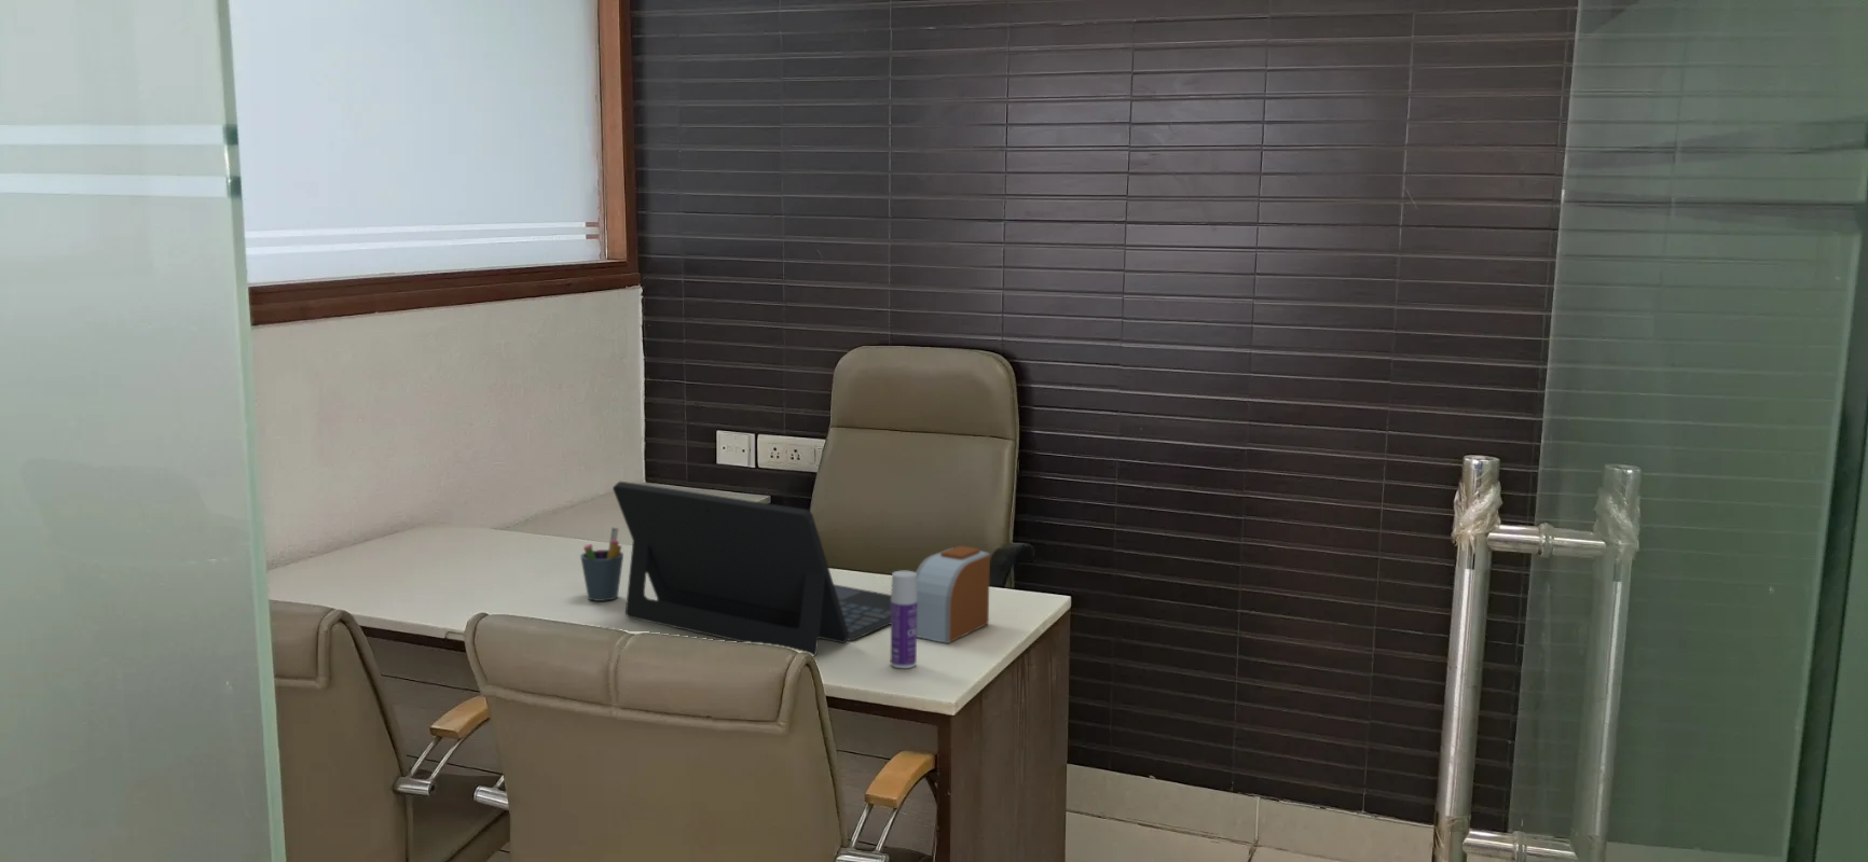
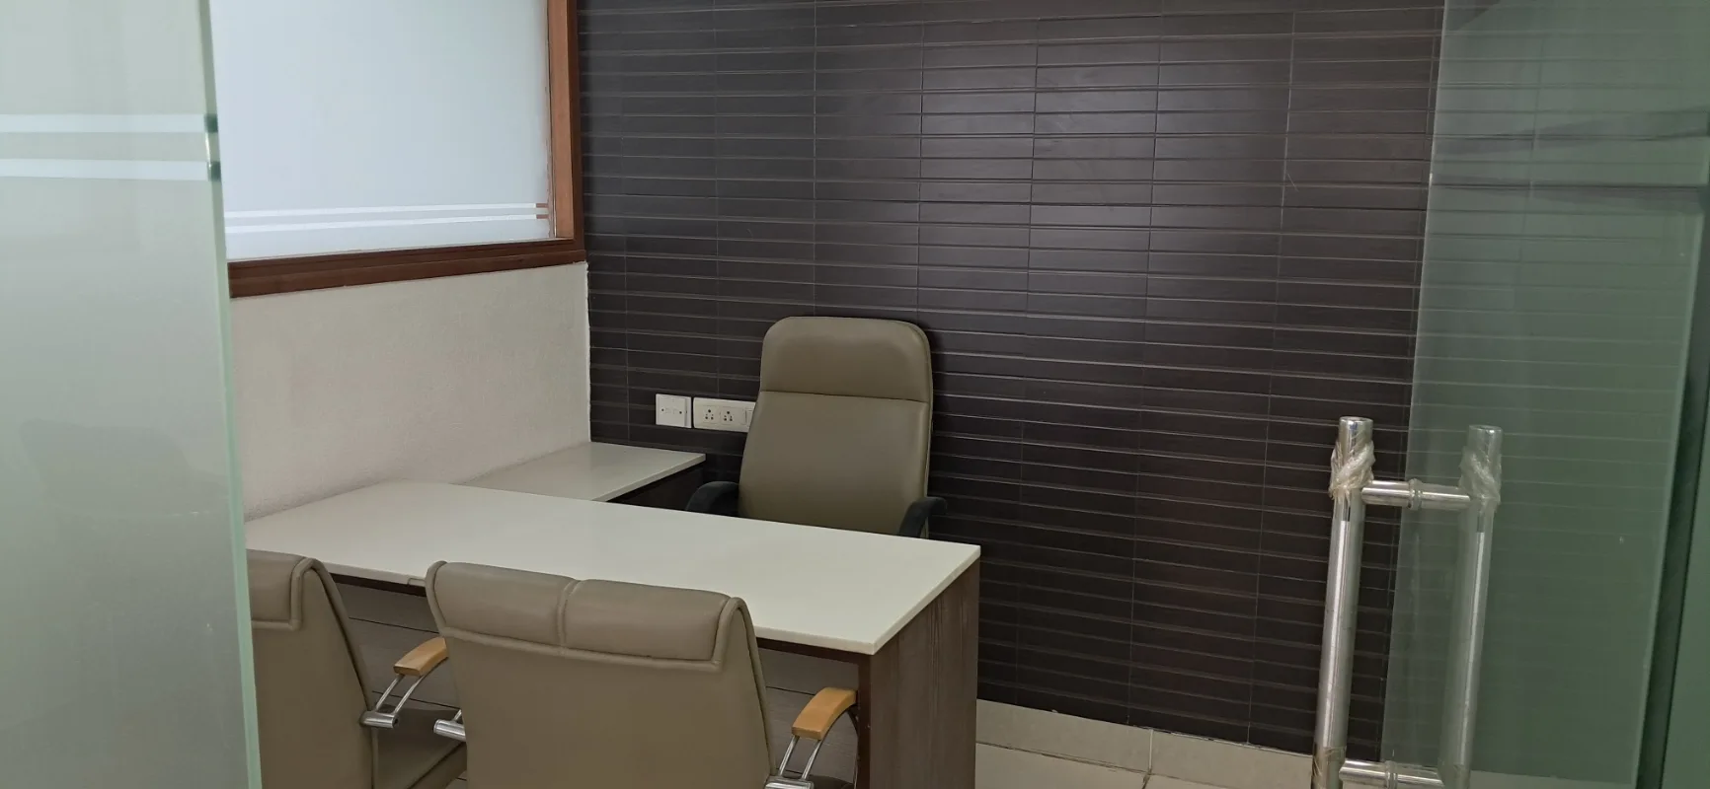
- pen holder (602, 564)
- bottle (904, 618)
- laptop (778, 545)
- alarm clock (951, 591)
